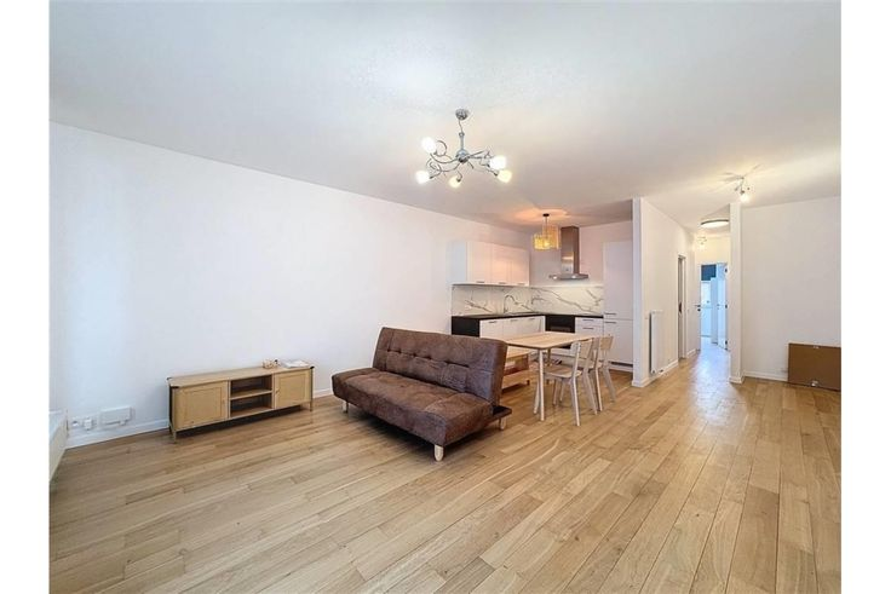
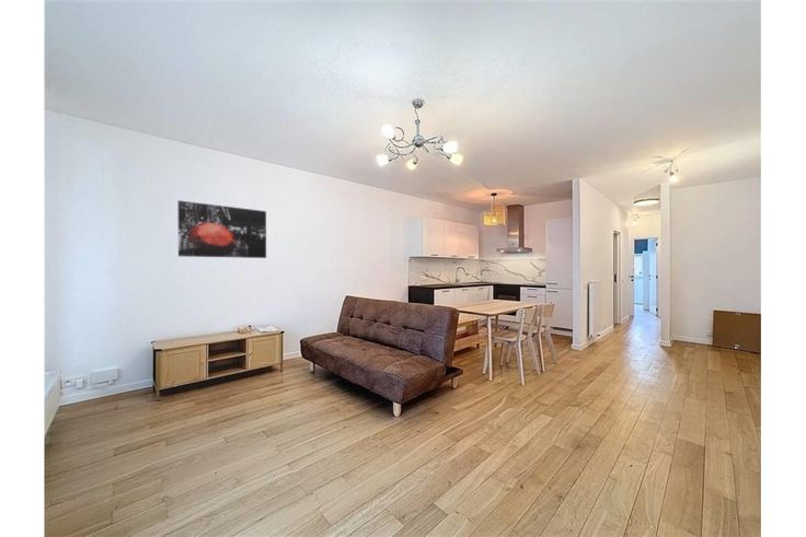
+ wall art (226, 232)
